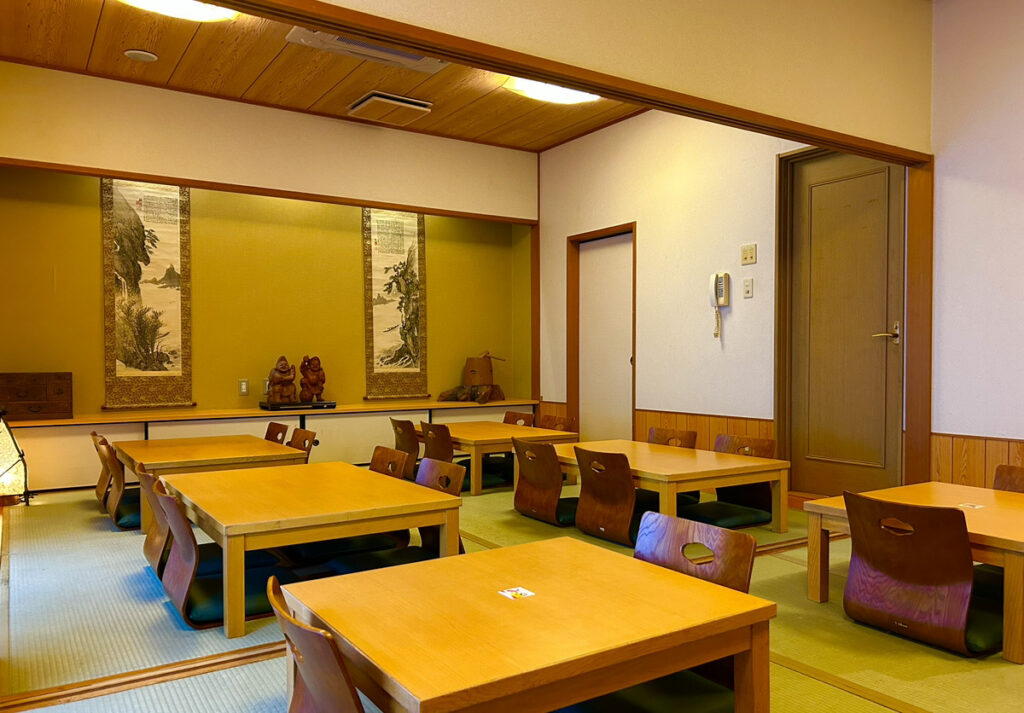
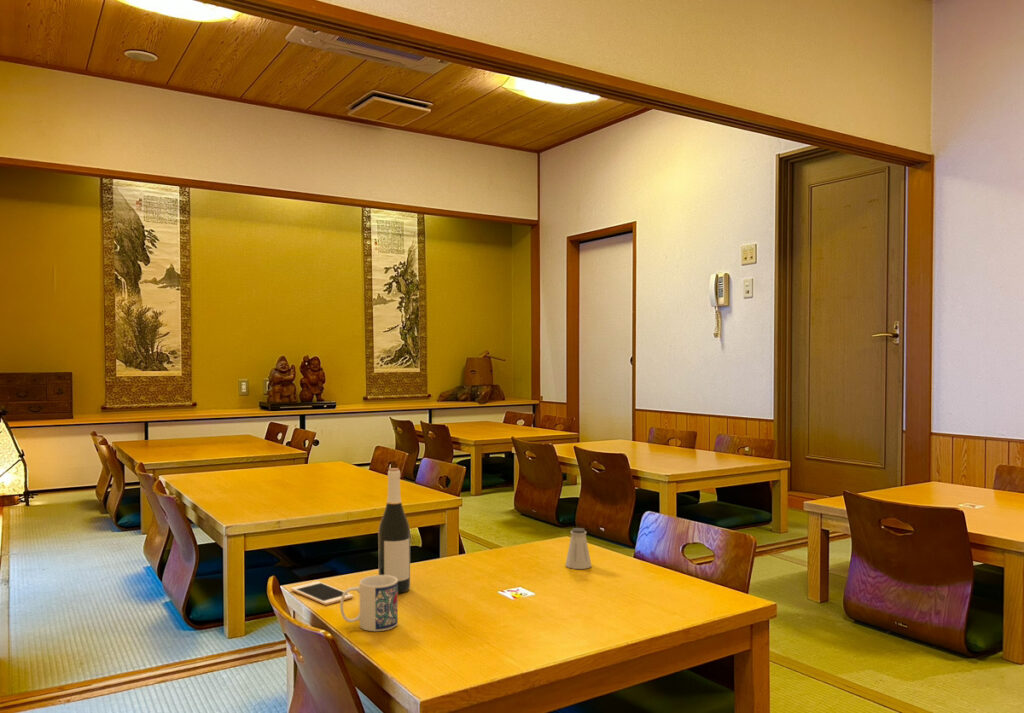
+ cell phone (321, 592)
+ mug (369, 603)
+ saltshaker (578, 547)
+ wine bottle (394, 529)
